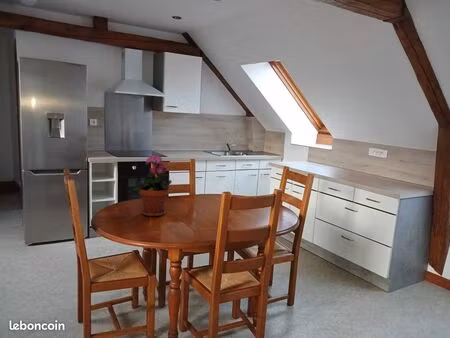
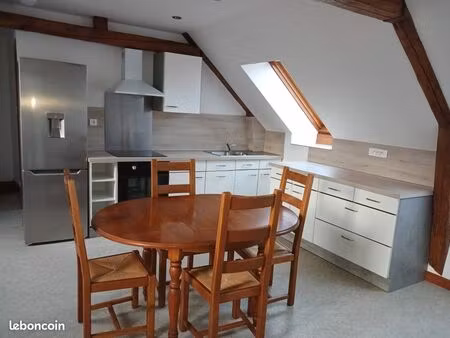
- potted plant (155, 184)
